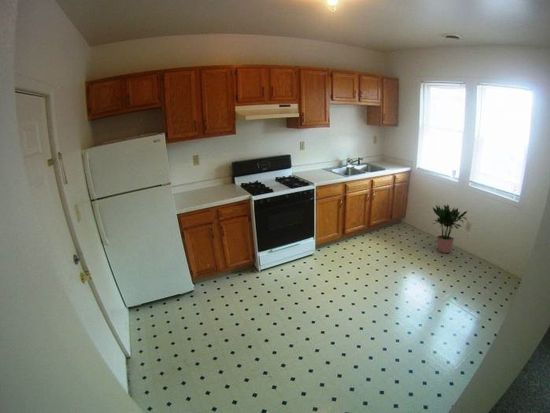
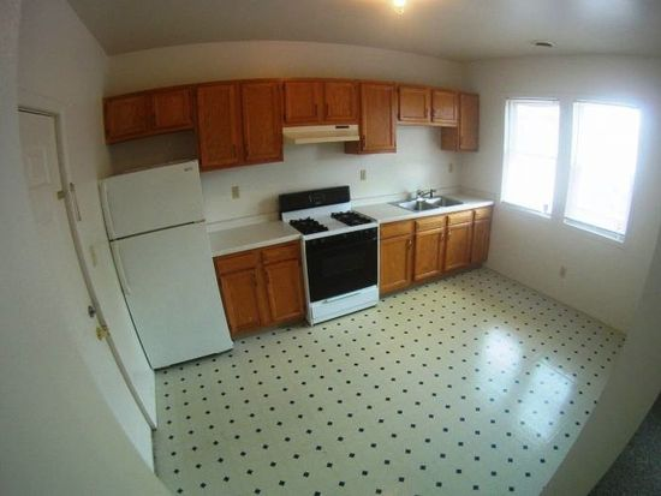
- potted plant (451, 227)
